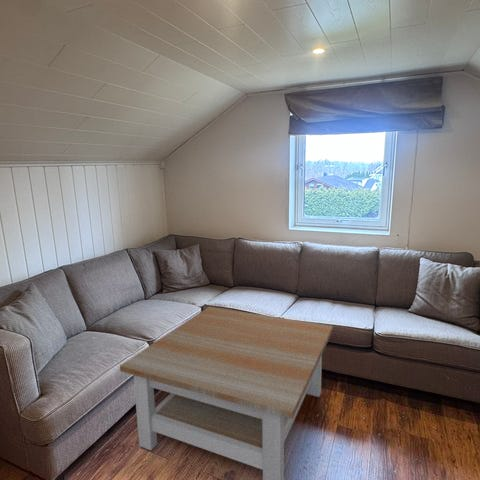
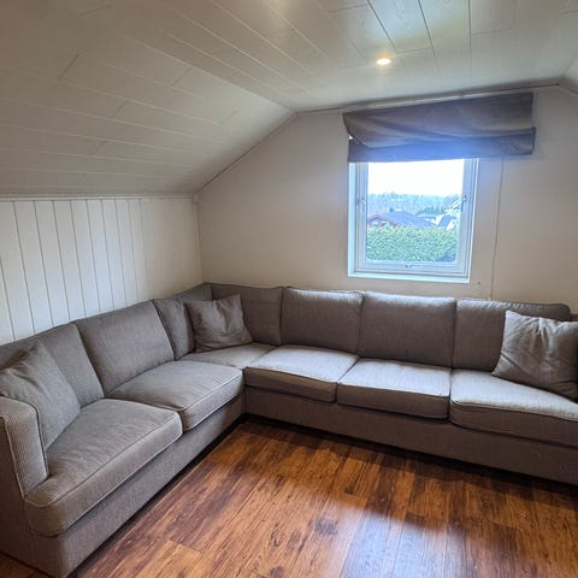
- coffee table (238, 380)
